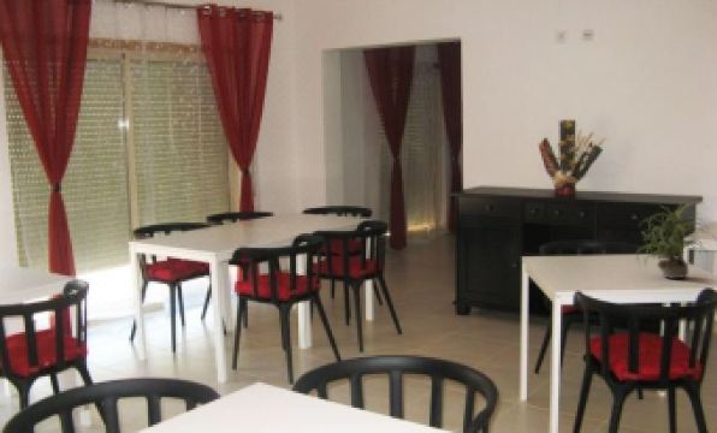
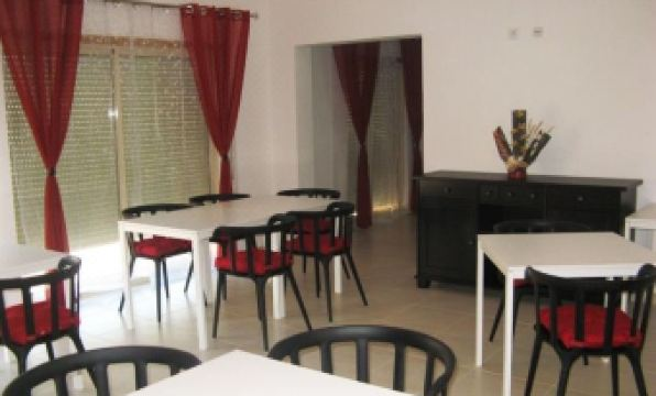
- potted plant (676, 238)
